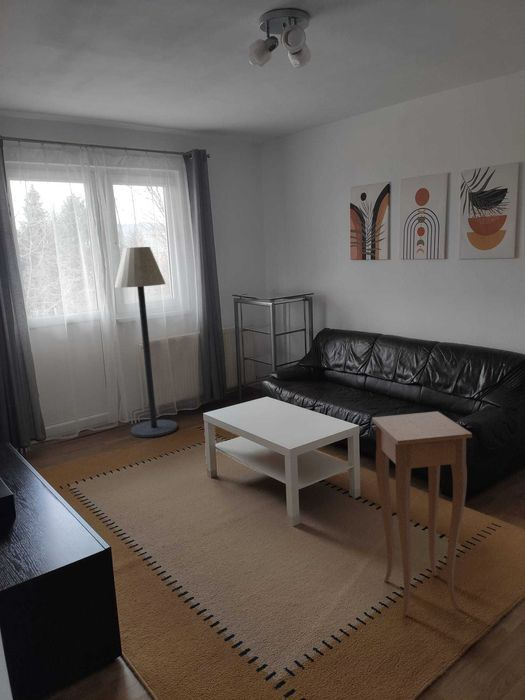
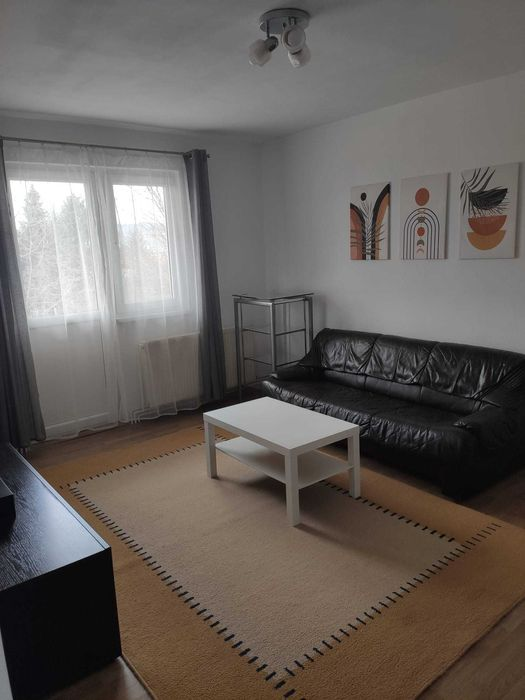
- floor lamp (145, 341)
- side table (409, 511)
